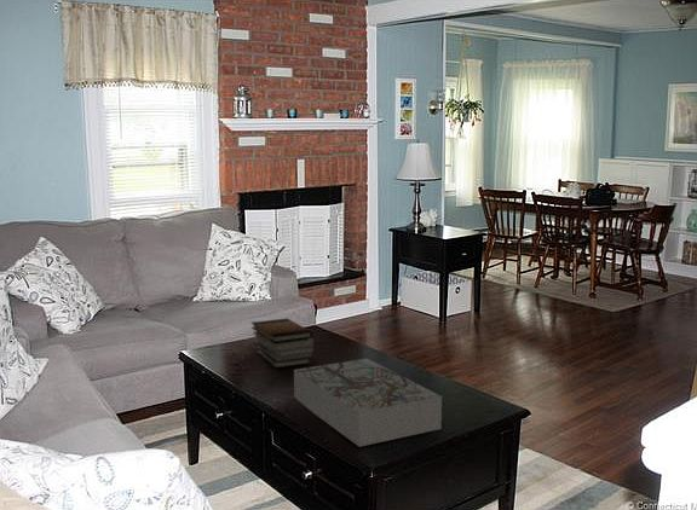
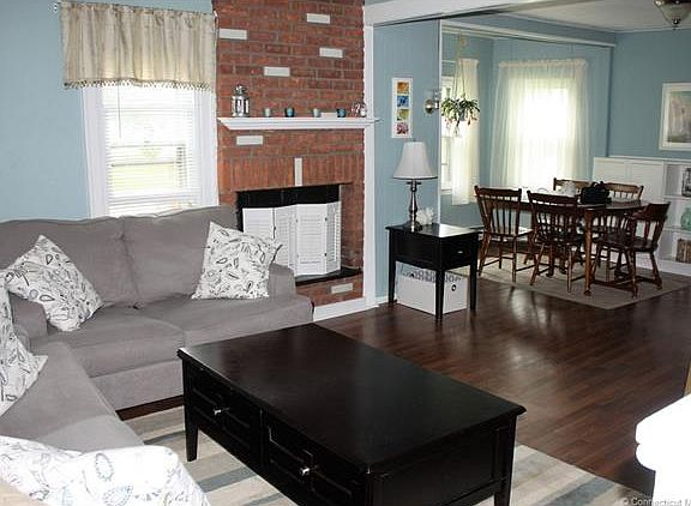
- book stack (282, 342)
- board game (363, 398)
